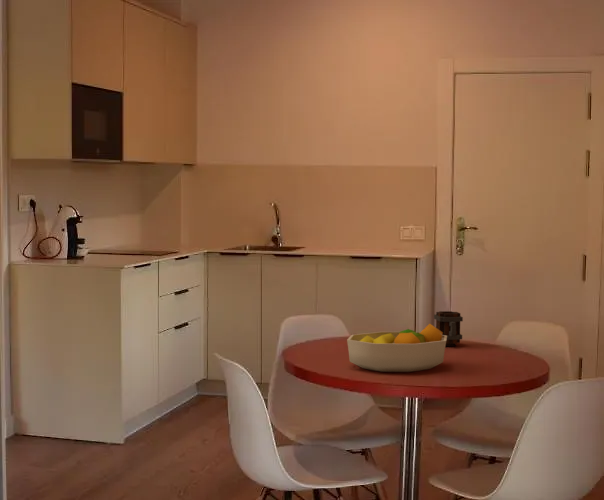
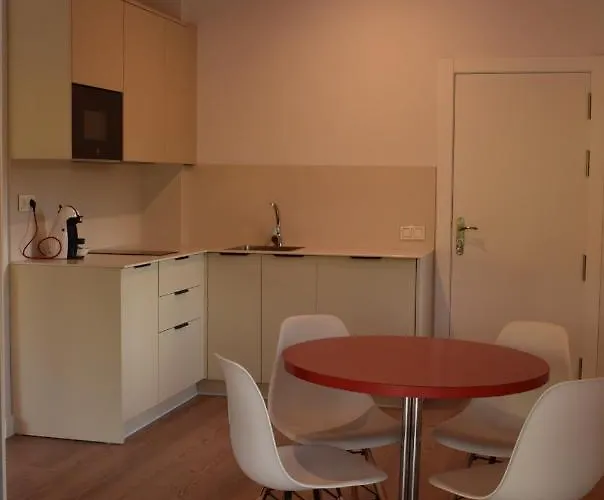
- fruit bowl (397, 345)
- mug (448, 329)
